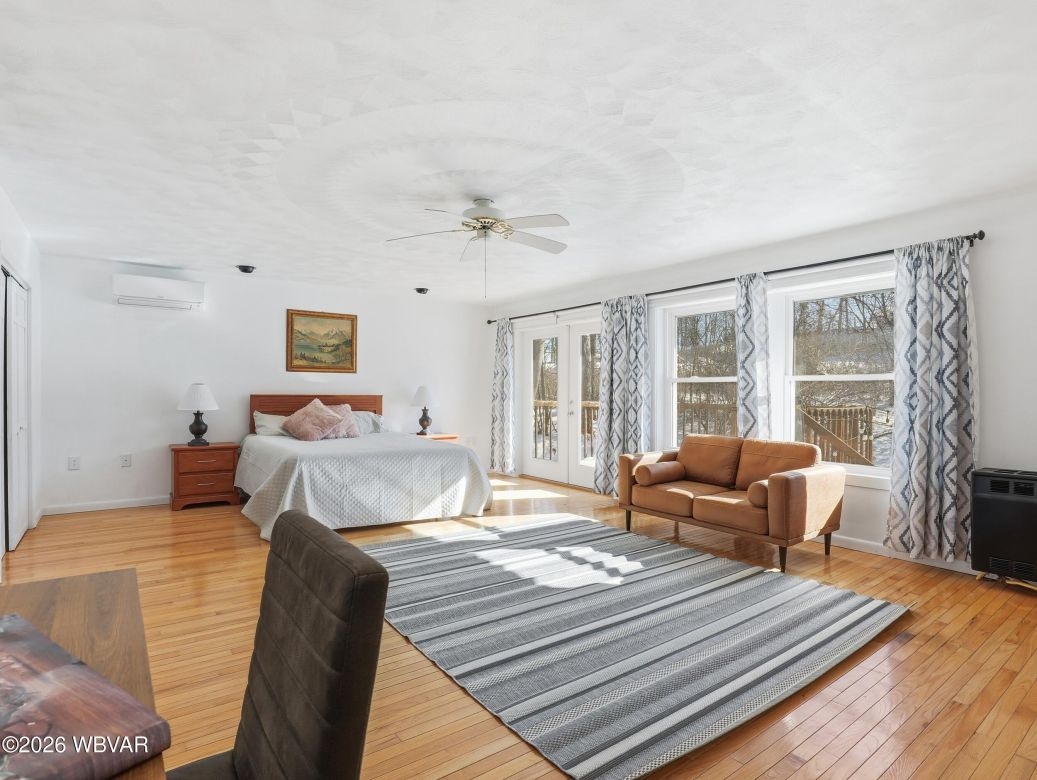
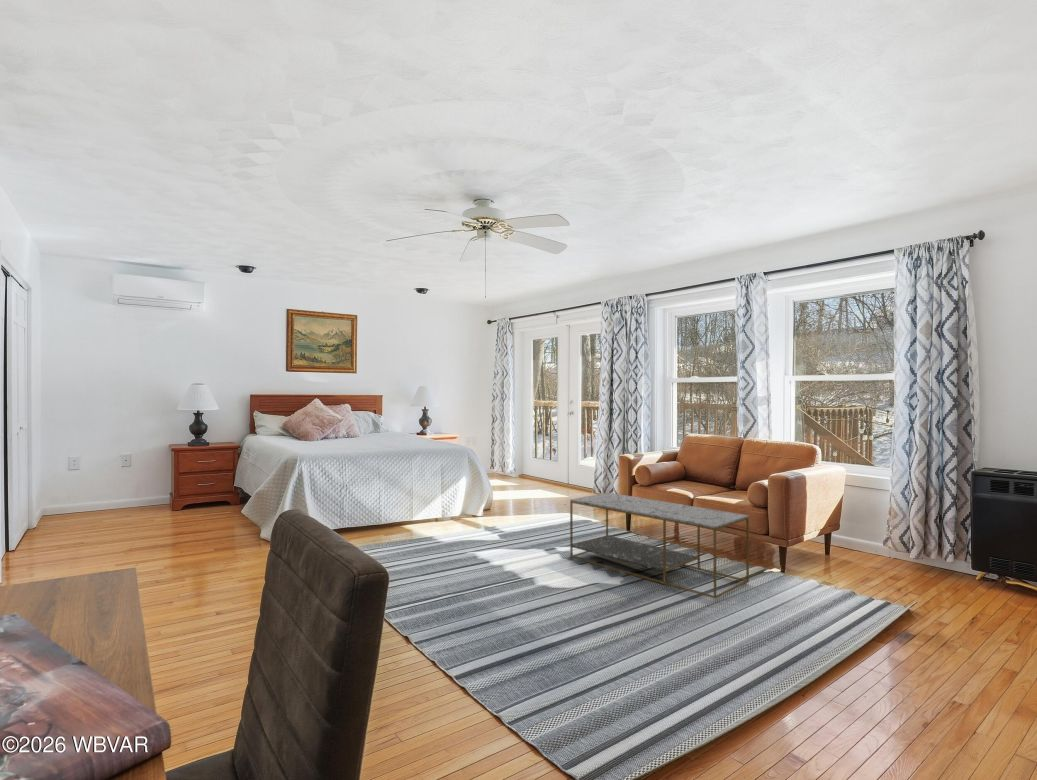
+ coffee table (651, 545)
